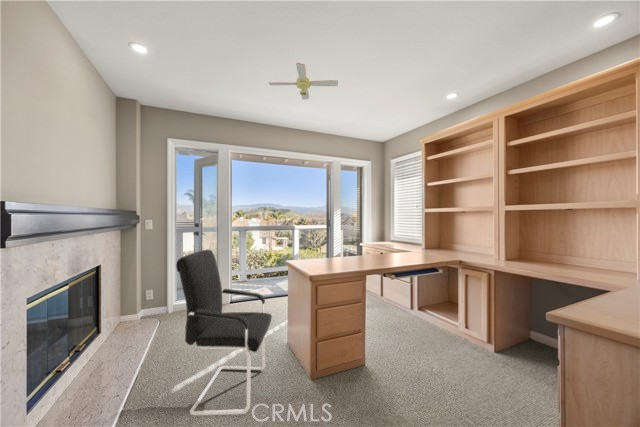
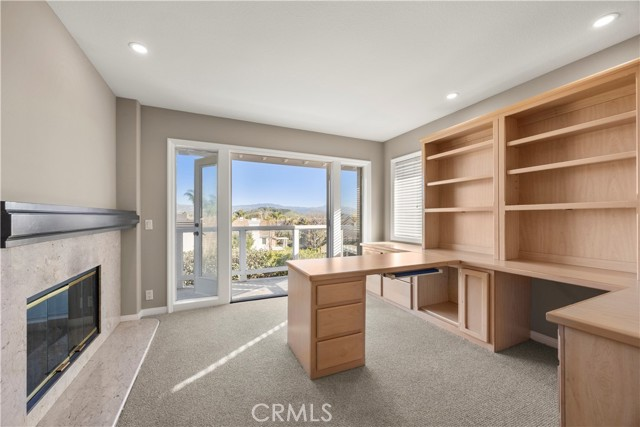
- office chair (228, 320)
- ceiling fan (303, 85)
